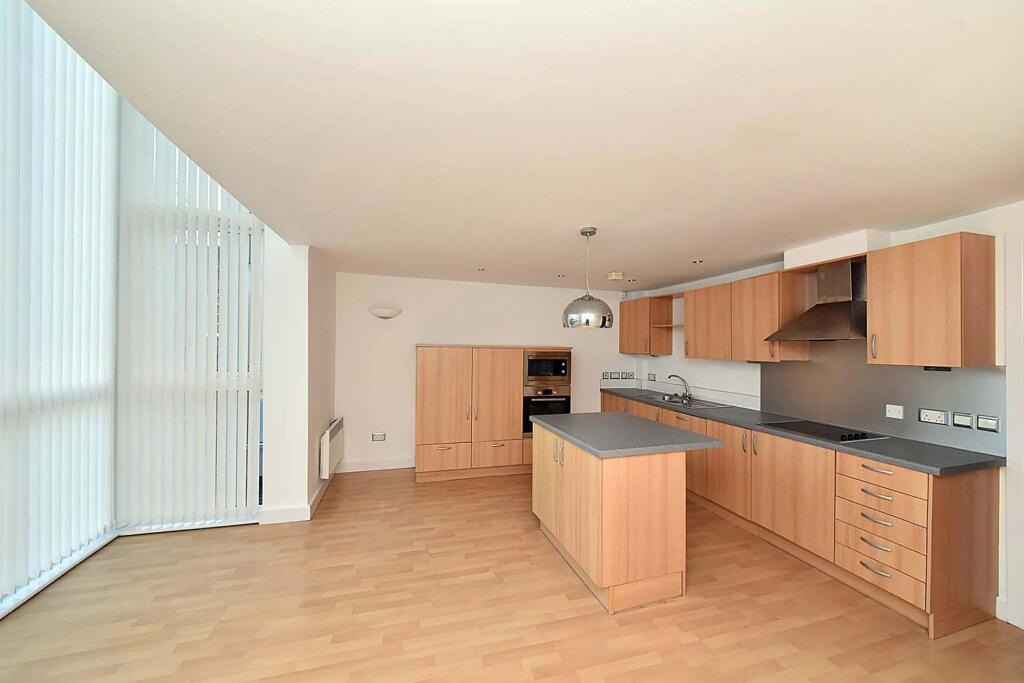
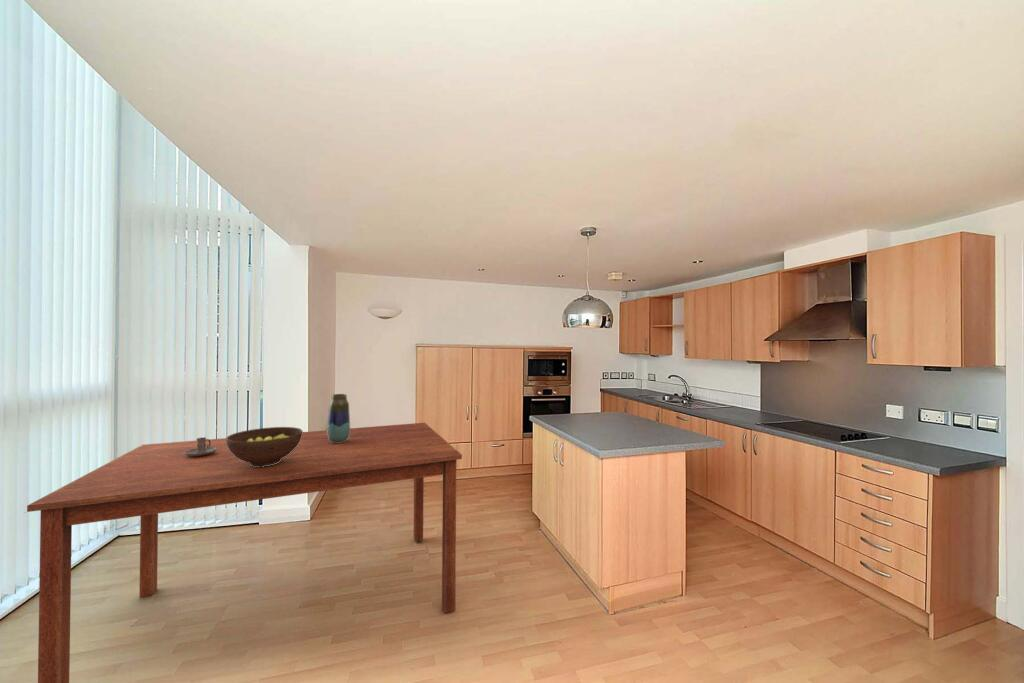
+ vase (338, 417)
+ candle holder (202, 445)
+ fruit bowl (265, 448)
+ dining table (289, 495)
